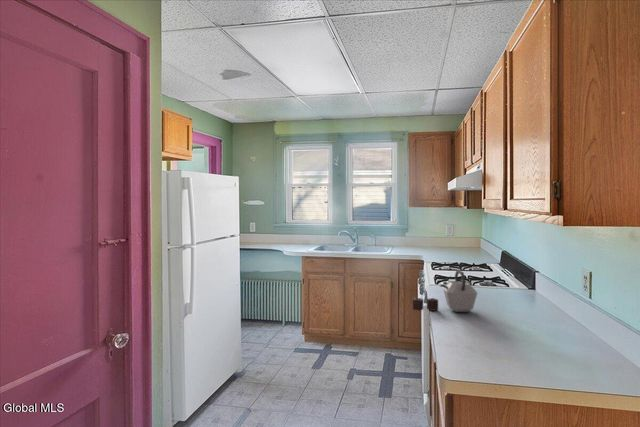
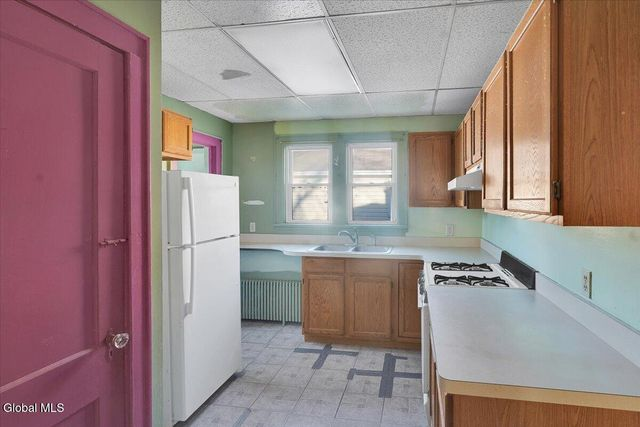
- kettle (444, 290)
